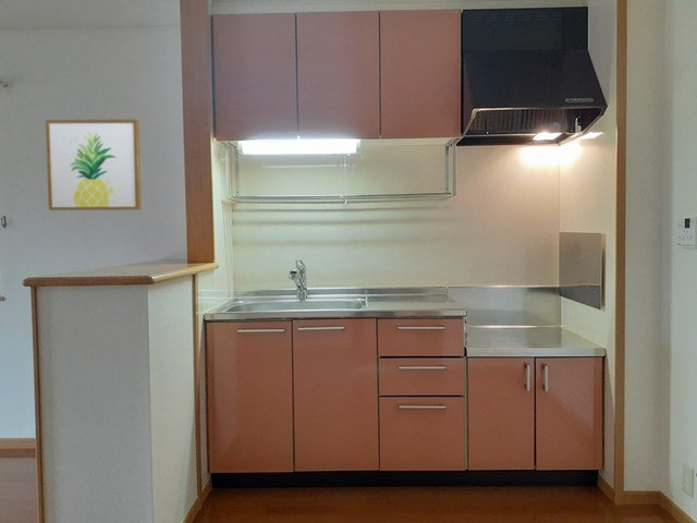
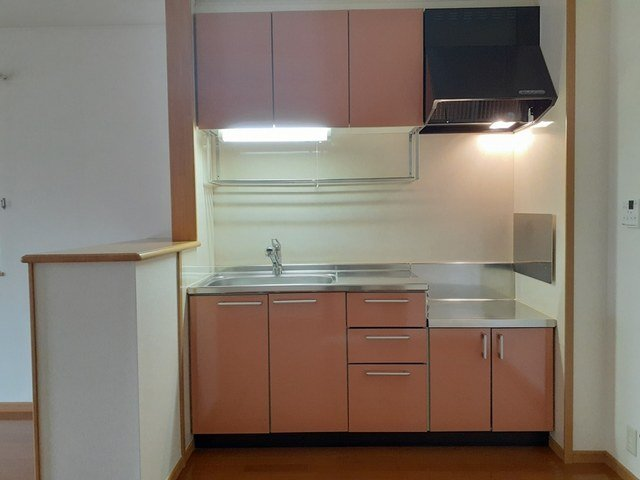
- wall art (94, 165)
